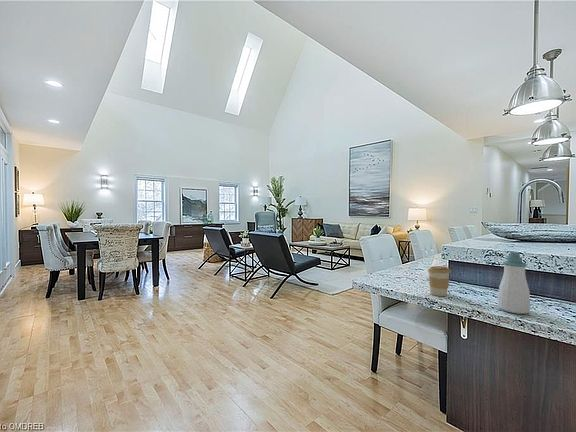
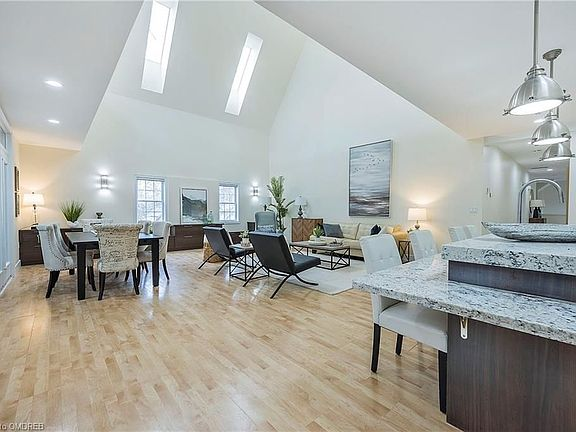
- soap bottle (514, 281)
- coffee cup (438, 280)
